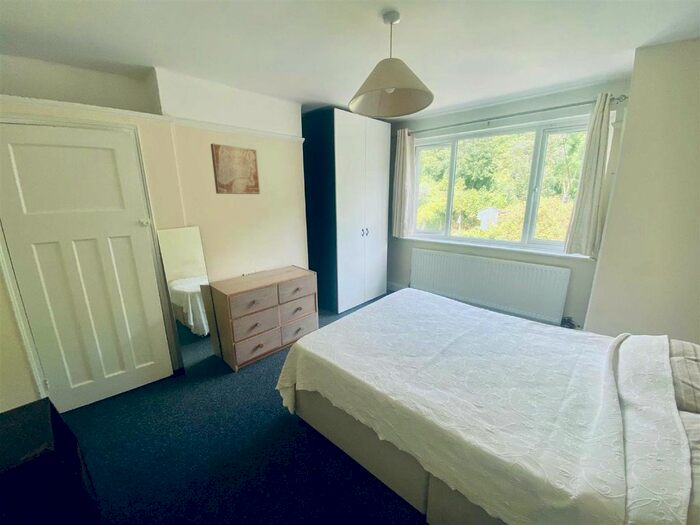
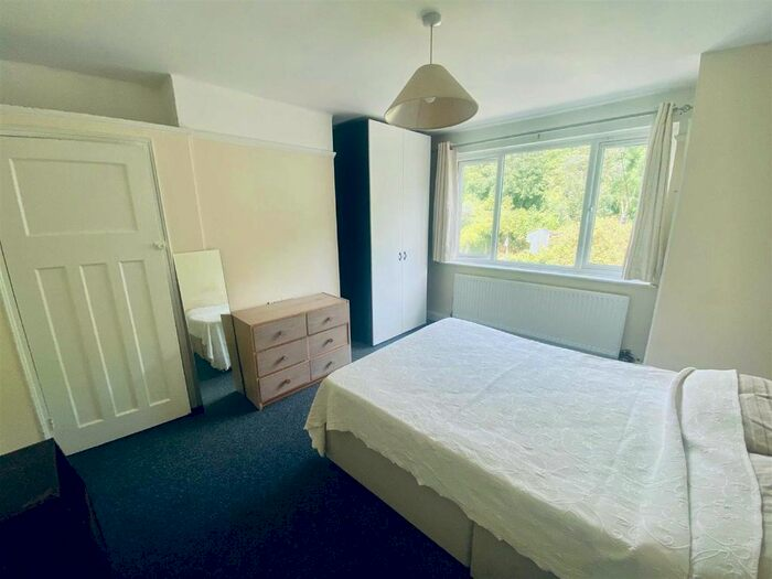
- wall art (237, 170)
